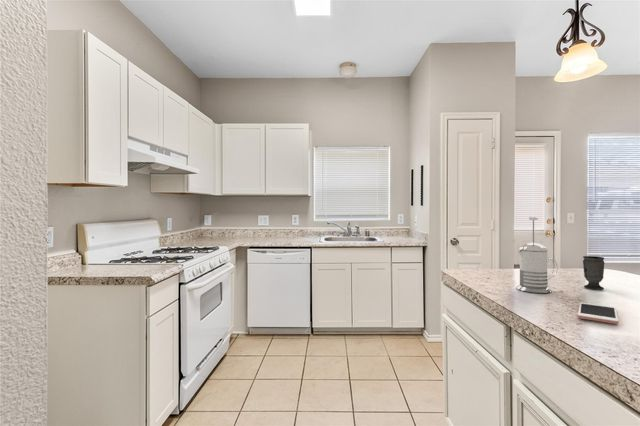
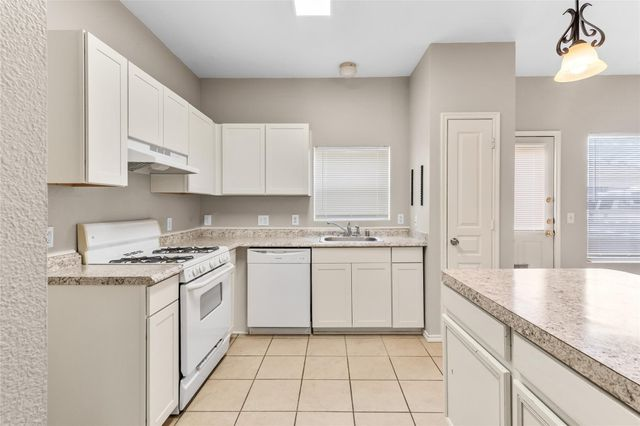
- cup (593, 272)
- french press (536, 253)
- cell phone (597, 312)
